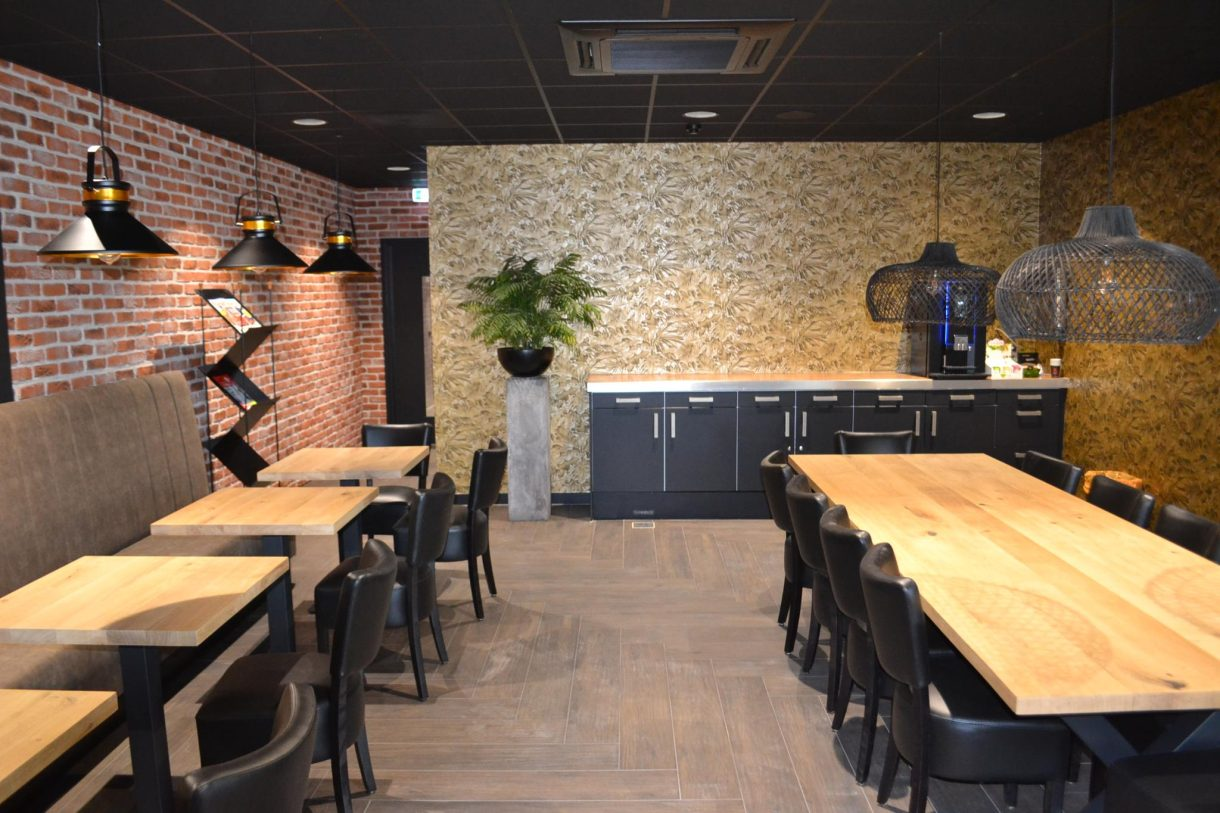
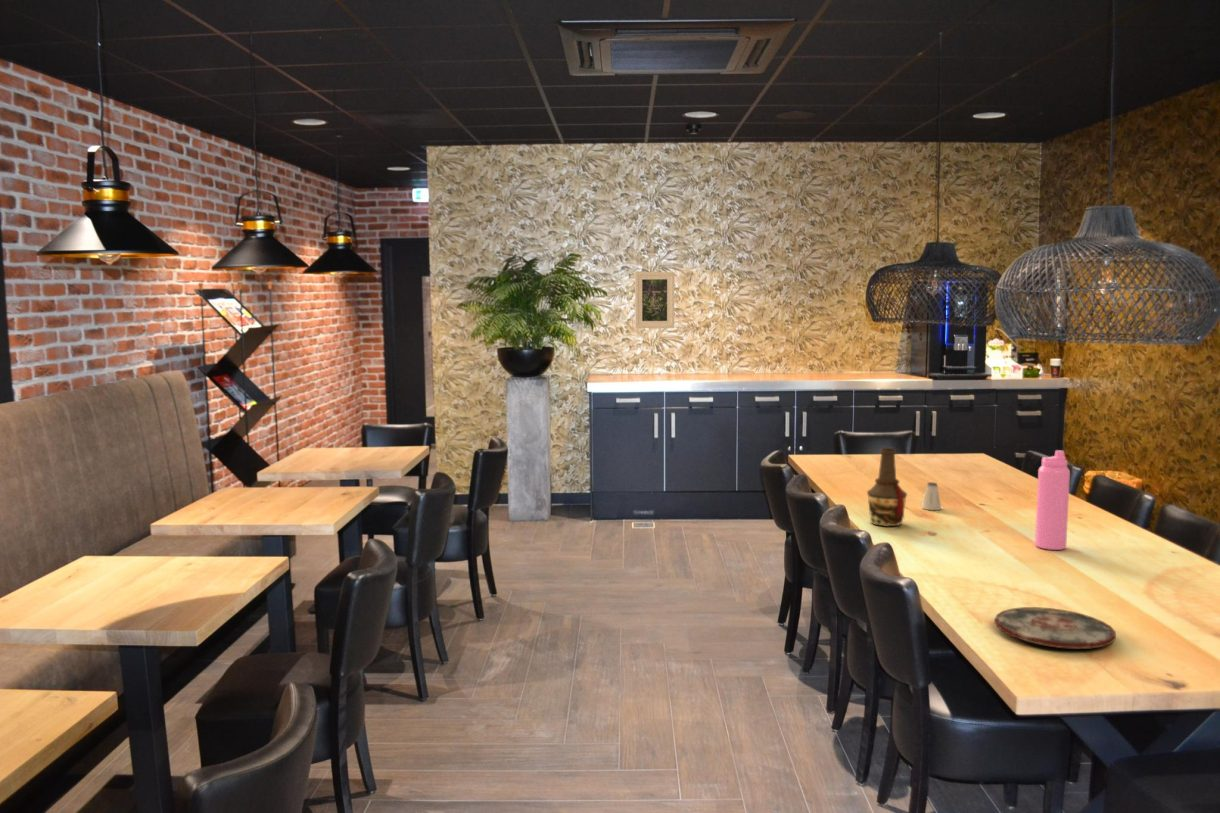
+ bottle (888, 486)
+ saltshaker (931, 495)
+ plate (1053, 627)
+ water bottle (1052, 499)
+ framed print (654, 300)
